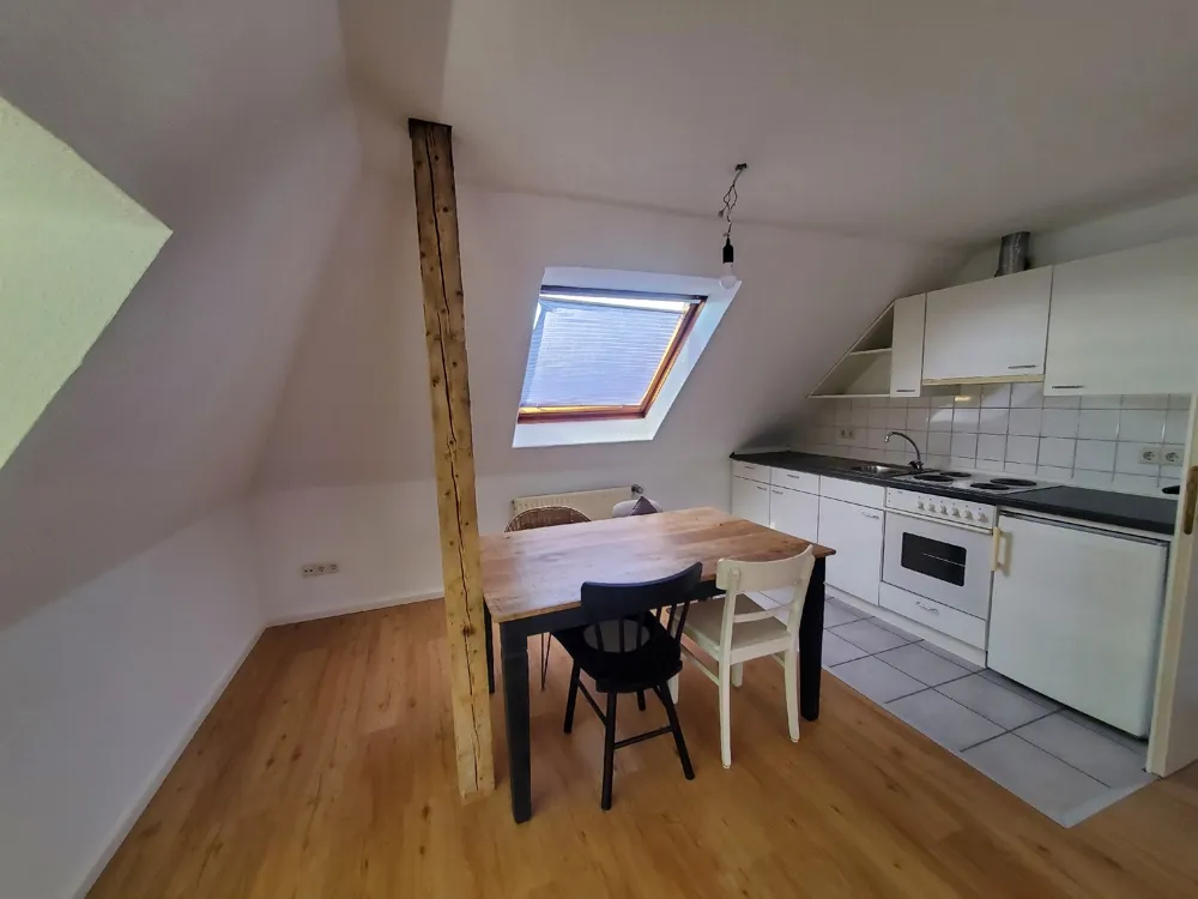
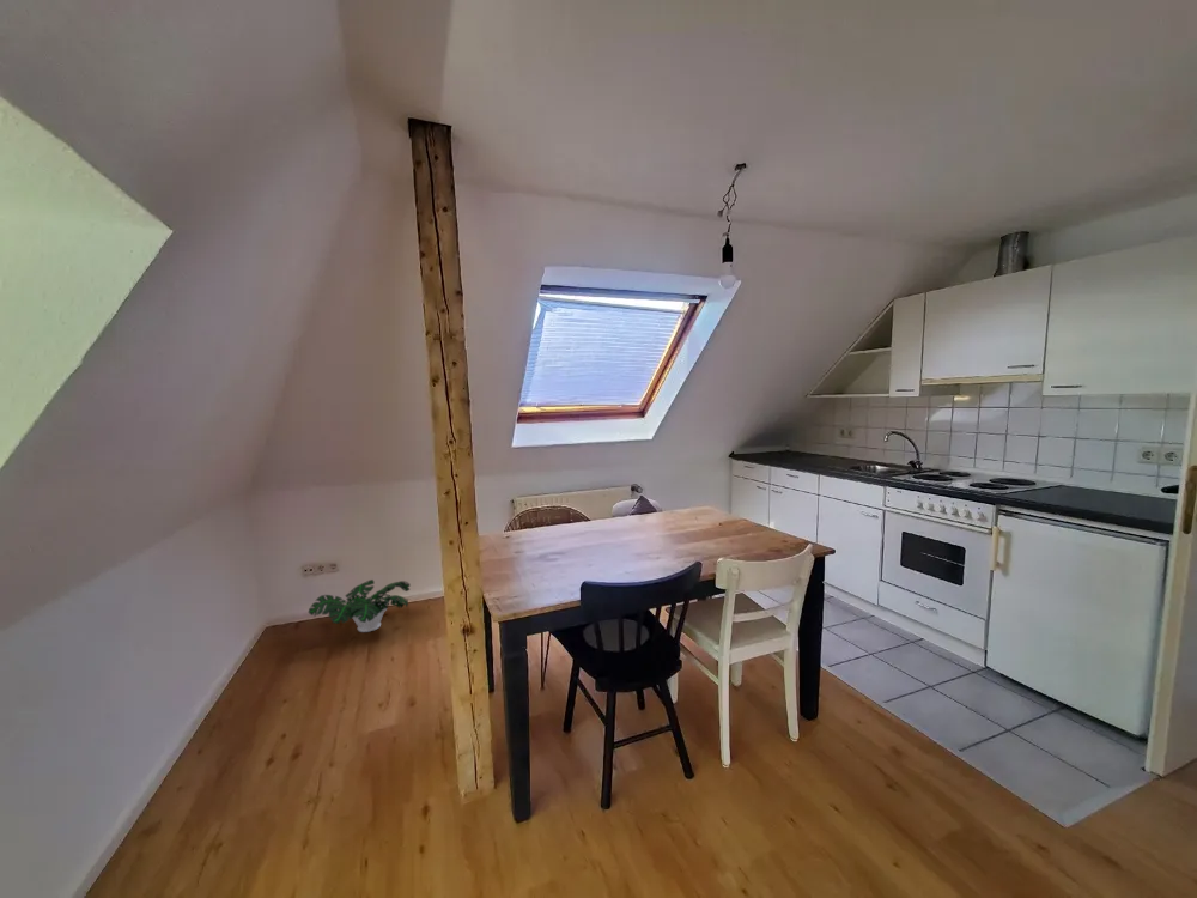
+ potted plant (361, 612)
